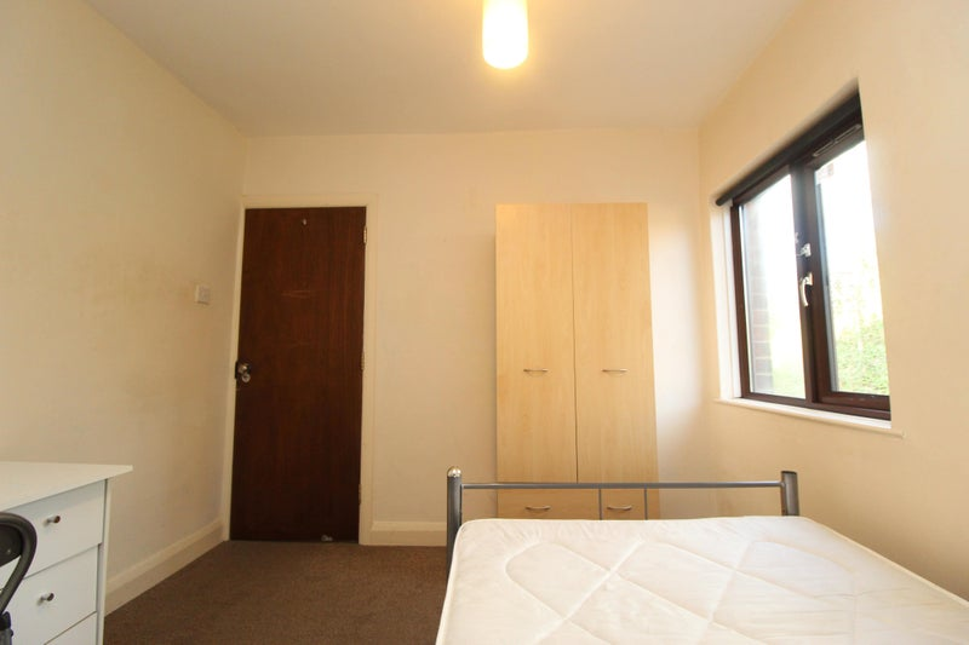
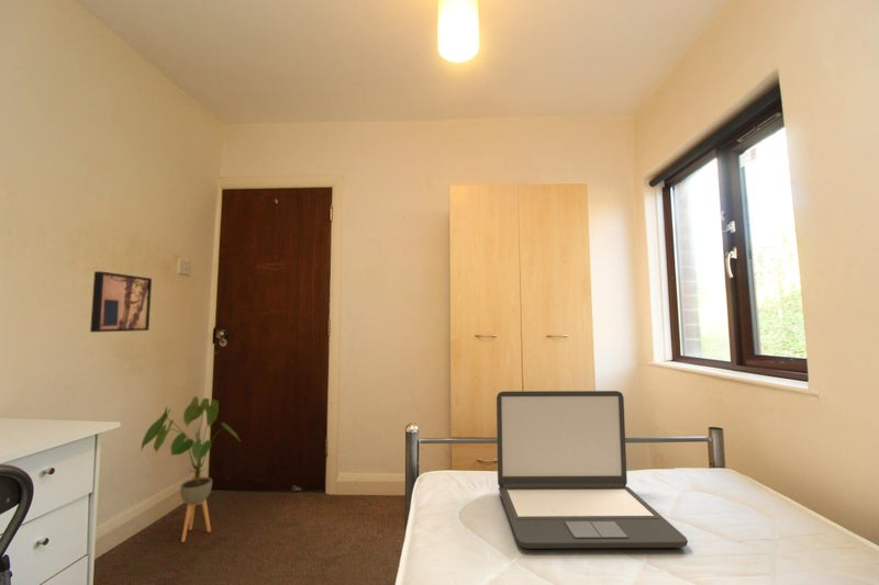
+ laptop (577, 458)
+ wall art (123, 303)
+ house plant (191, 464)
